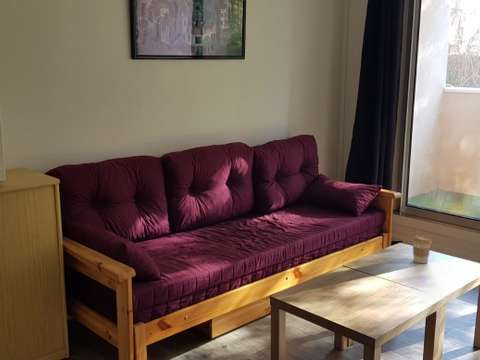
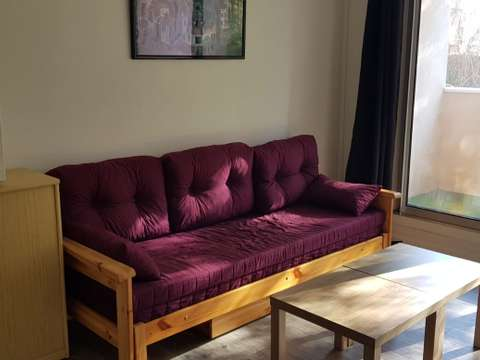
- coffee cup (421, 249)
